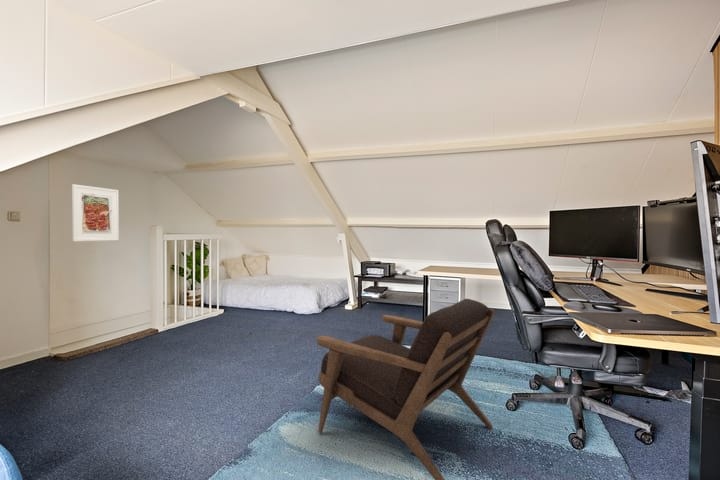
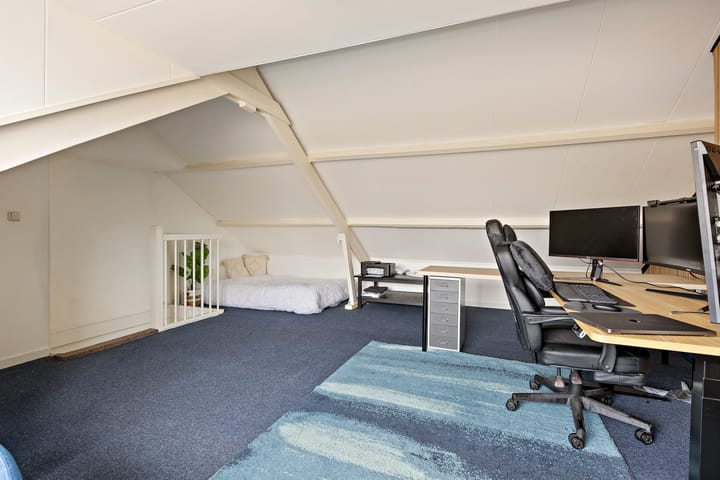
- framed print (96, 214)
- armchair (402, 361)
